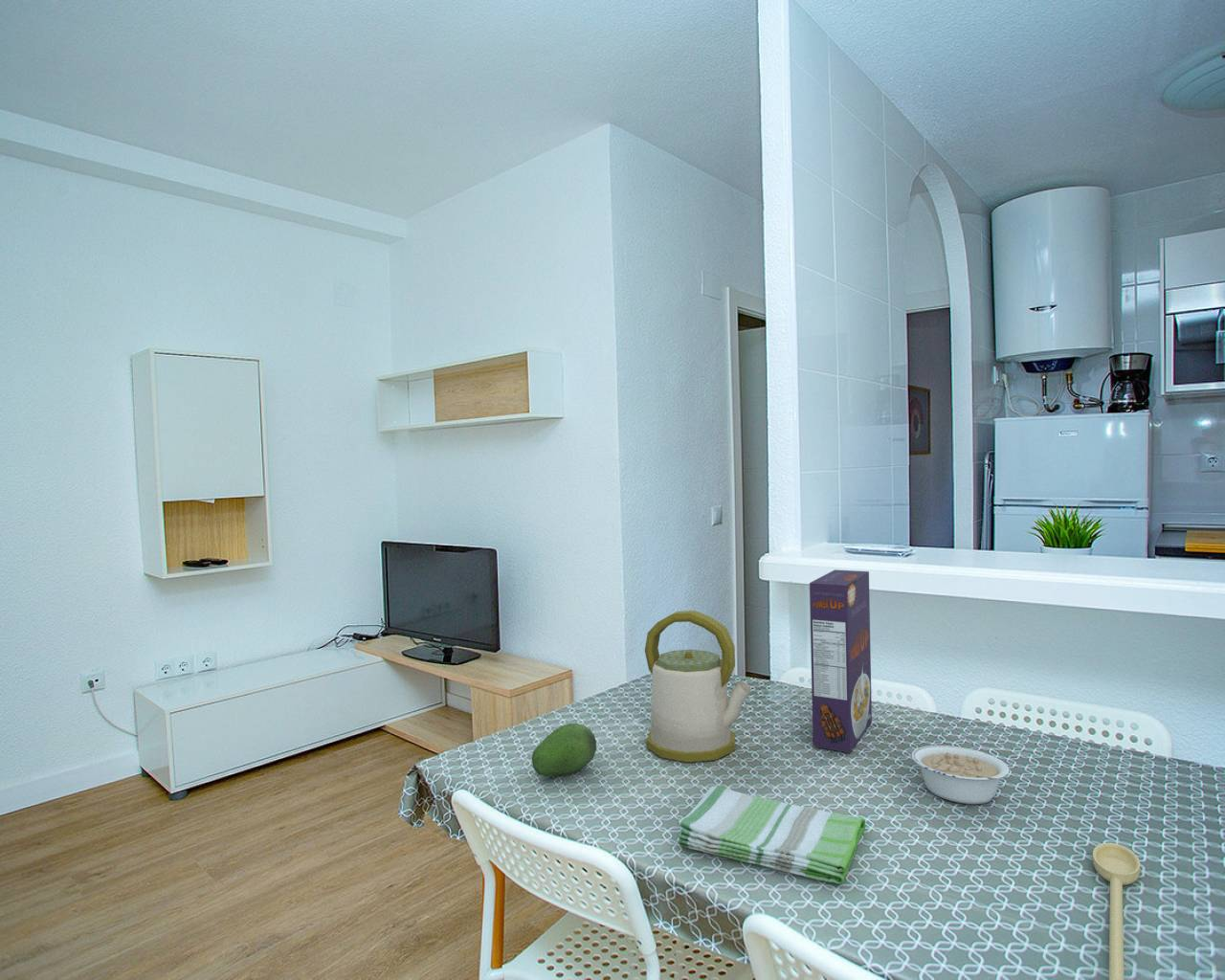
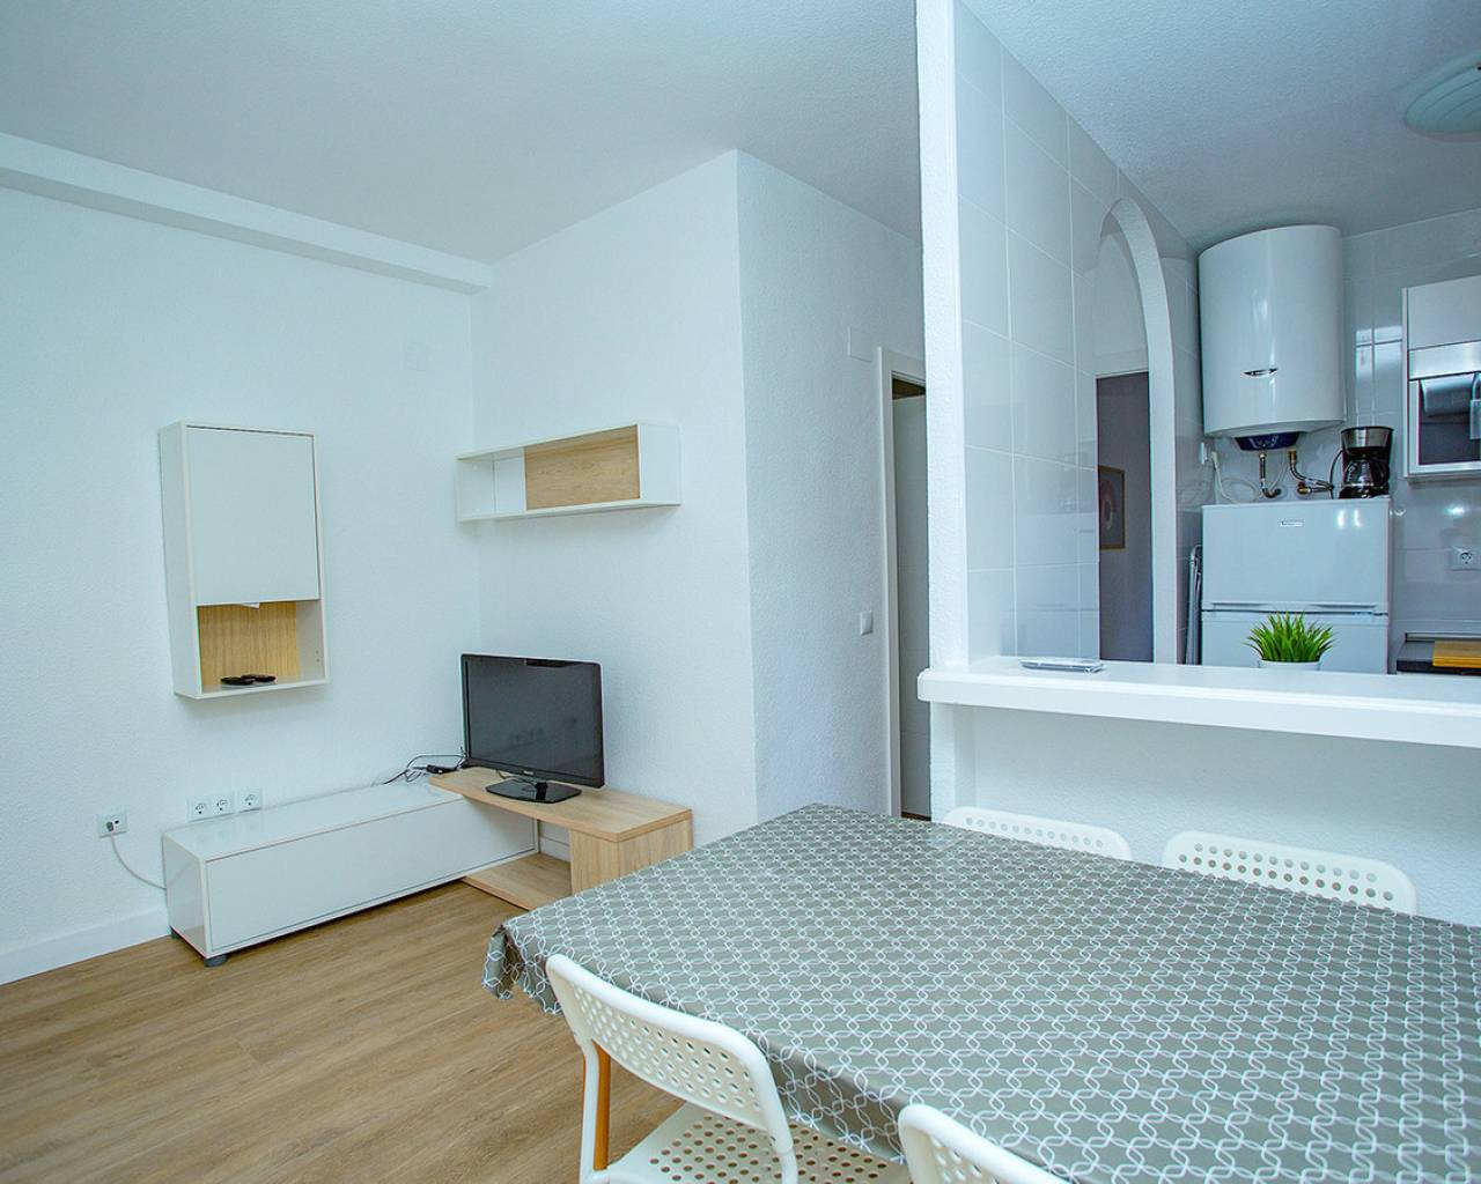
- legume (963, 773)
- cereal box (841, 655)
- spoon (1116, 909)
- dish towel (771, 825)
- kettle (697, 679)
- fruit (565, 749)
